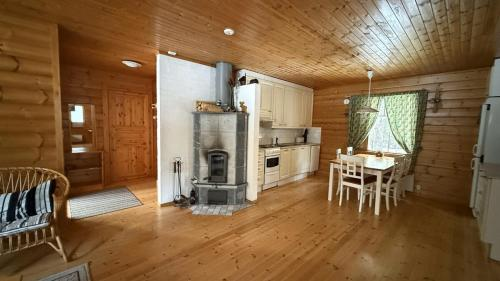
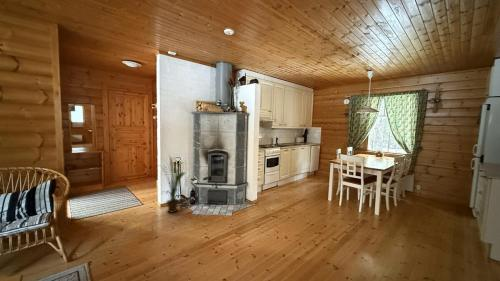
+ house plant (171, 183)
